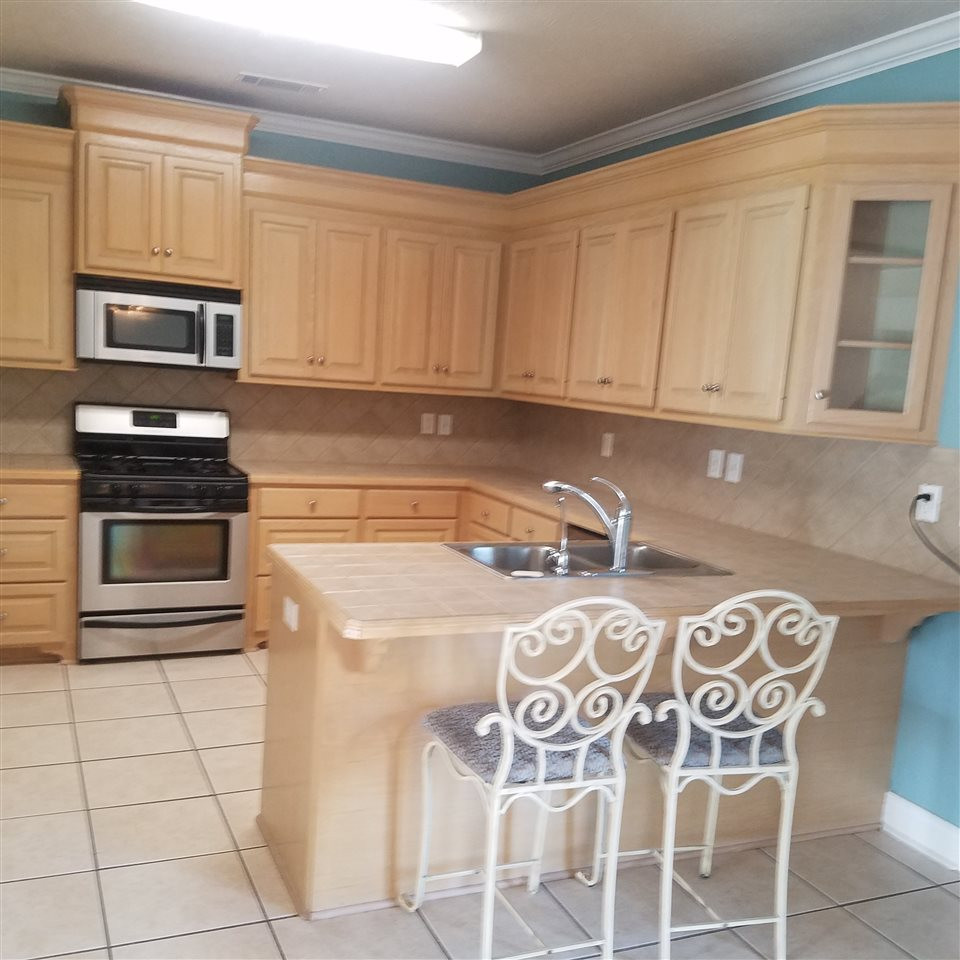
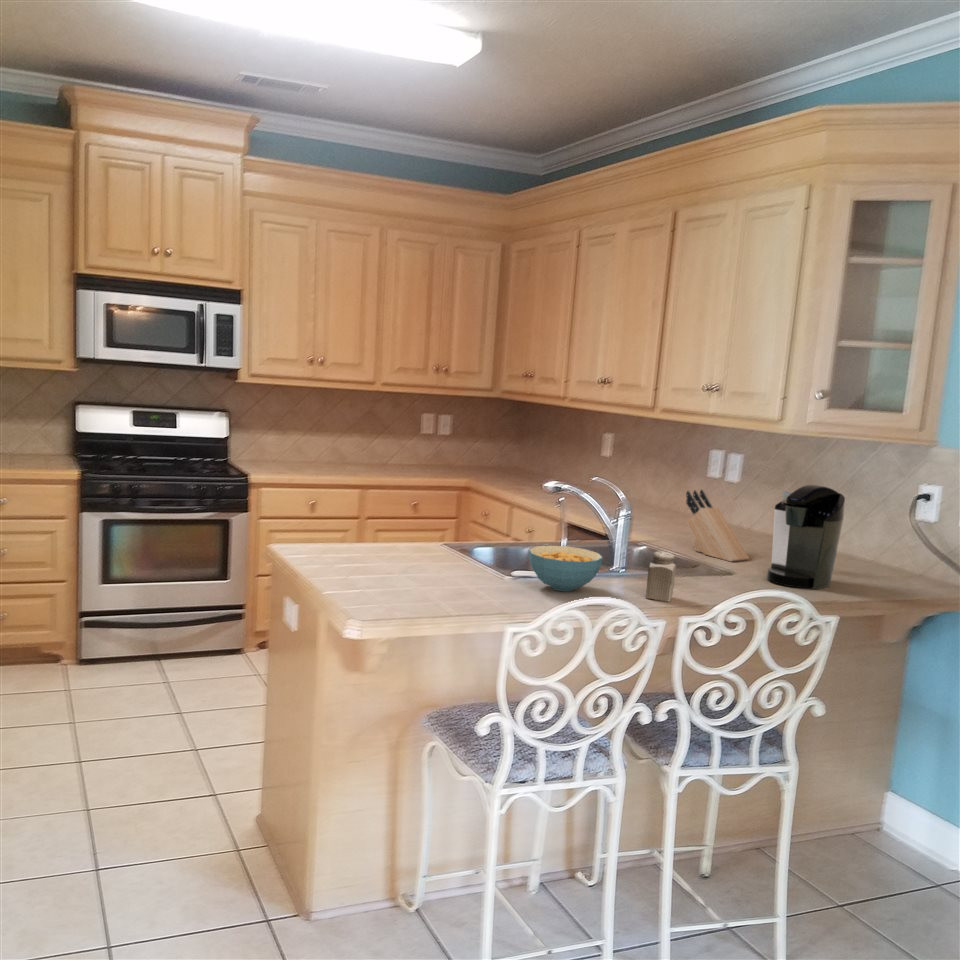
+ cereal bowl (564, 571)
+ coffee maker (793, 529)
+ salt shaker (661, 575)
+ knife block (714, 524)
